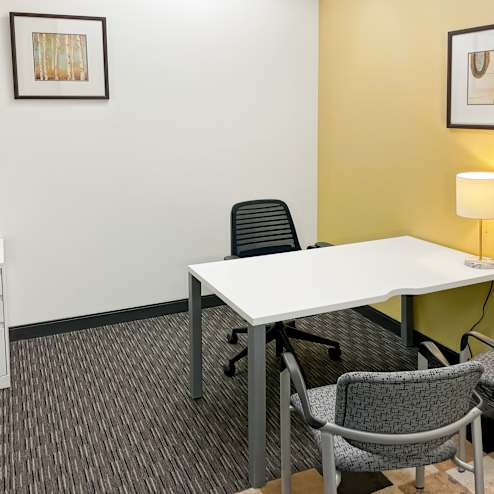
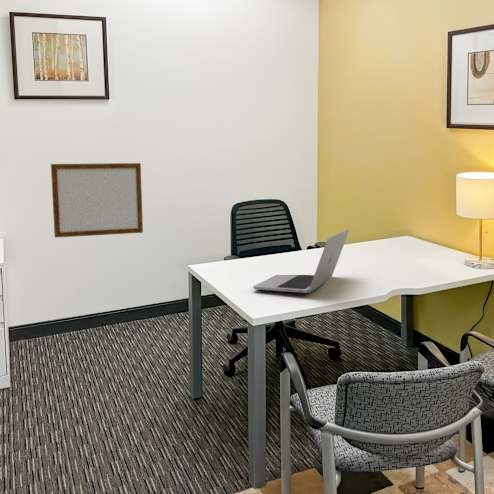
+ writing board (98, 199)
+ laptop (318, 264)
